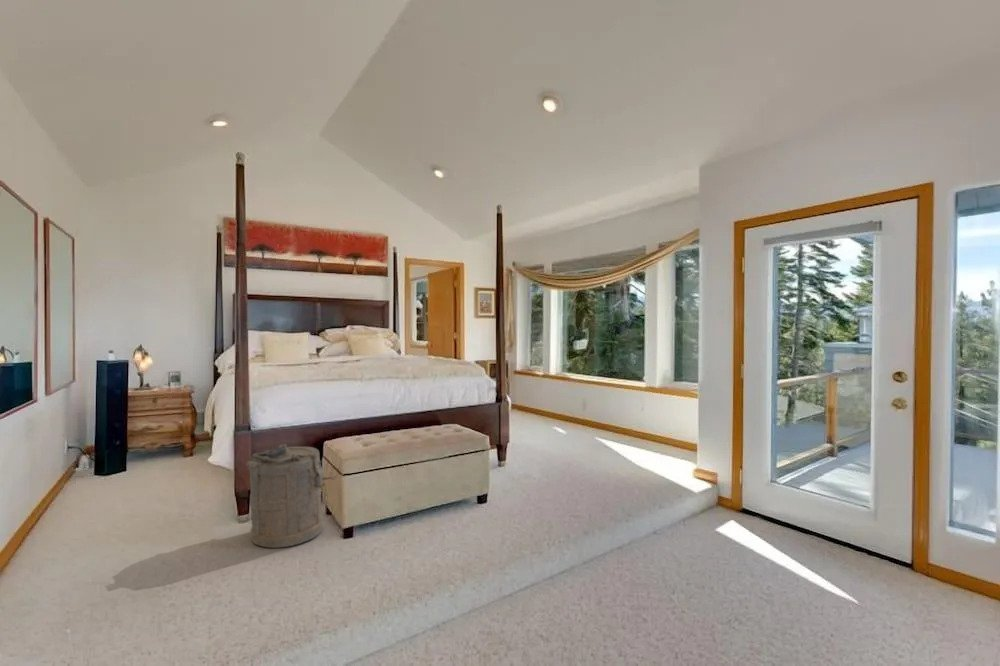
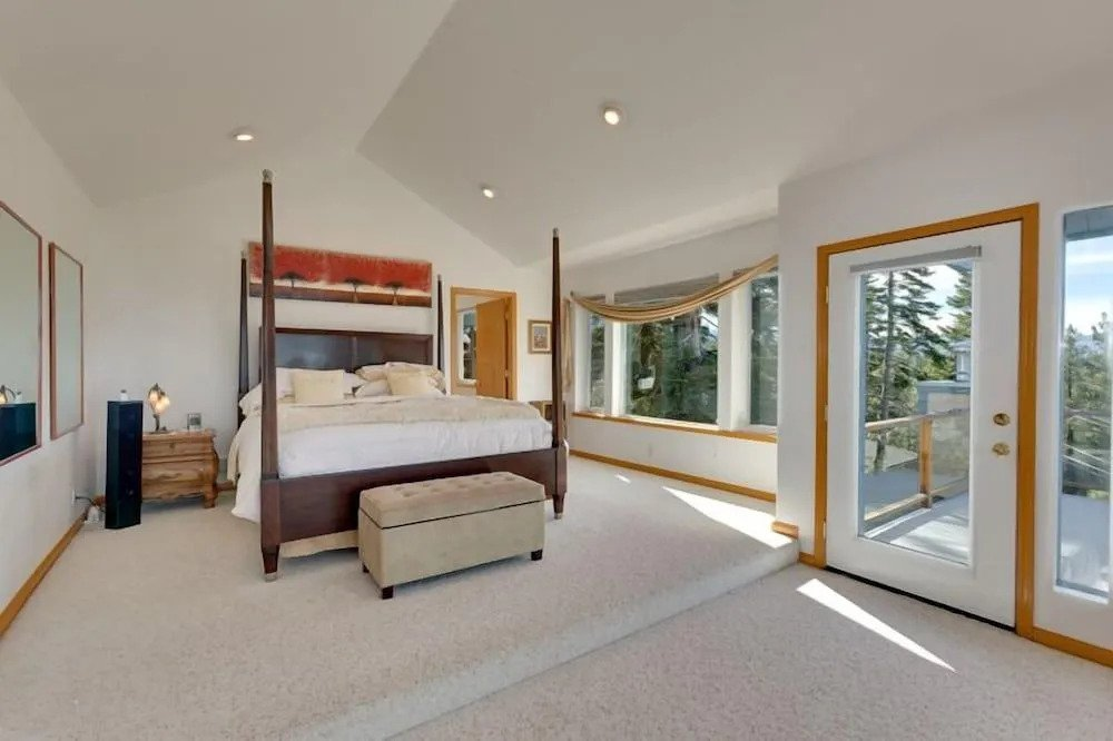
- laundry hamper (287, 489)
